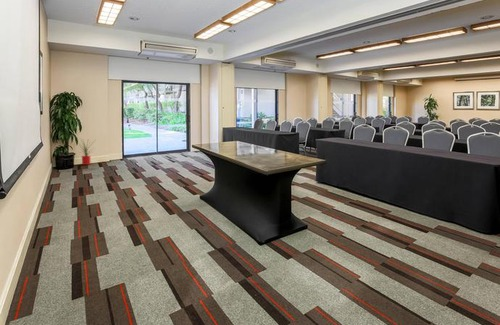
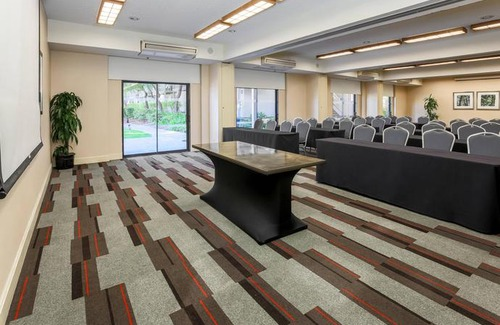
- house plant (85, 150)
